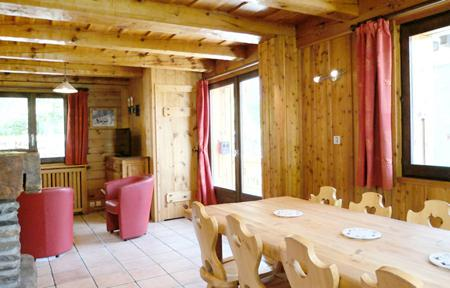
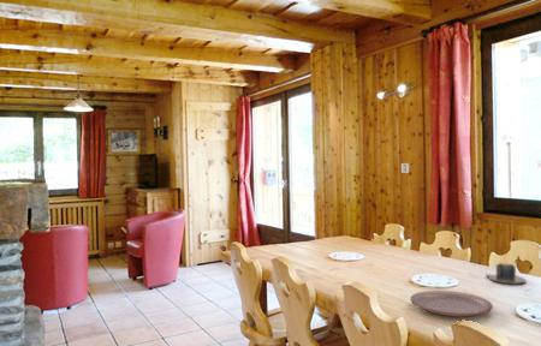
+ plate (450, 304)
+ napkin holder (506, 272)
